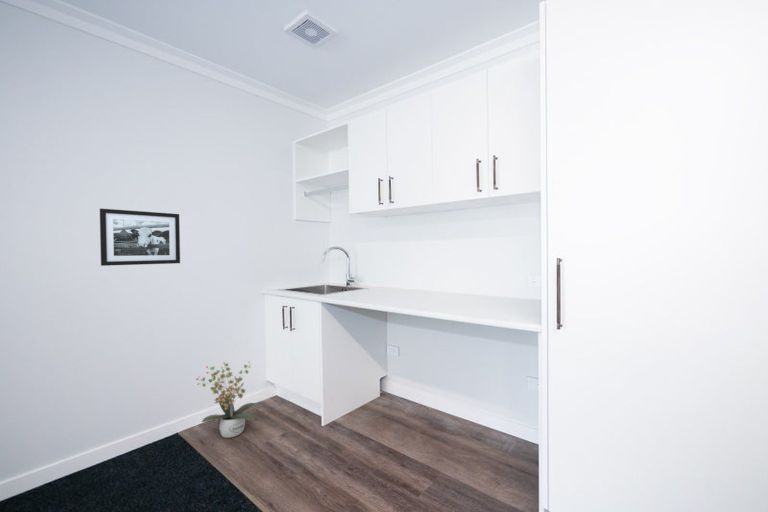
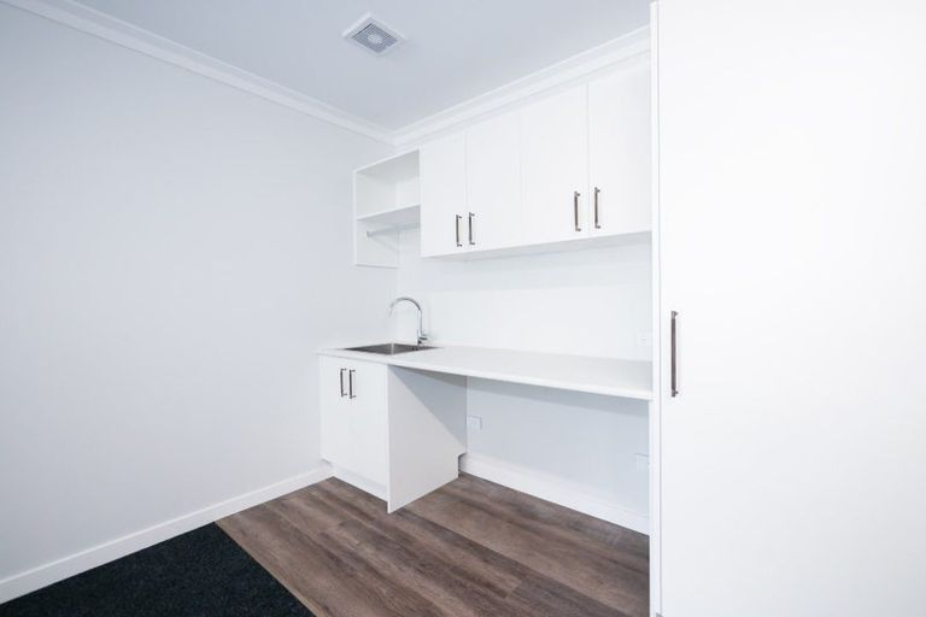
- potted plant (227, 399)
- picture frame (142, 238)
